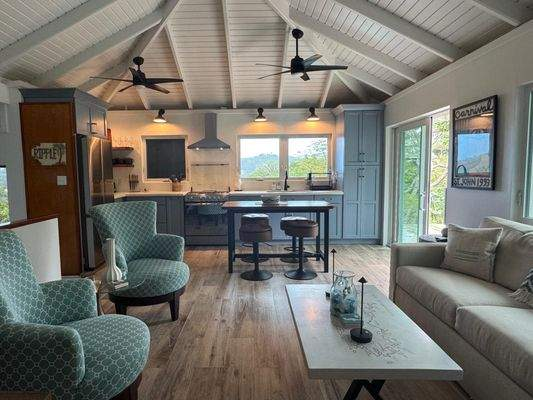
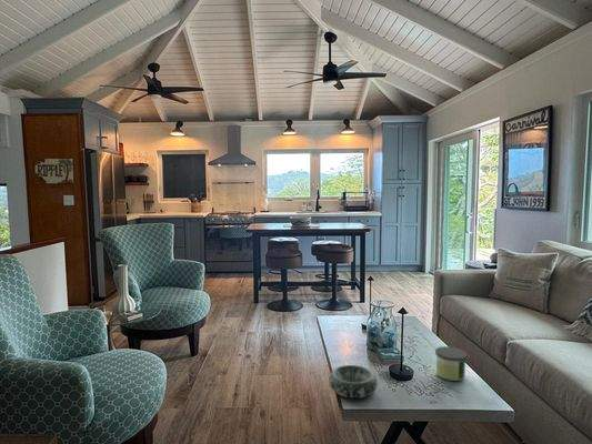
+ decorative bowl (352, 381)
+ candle (450, 363)
